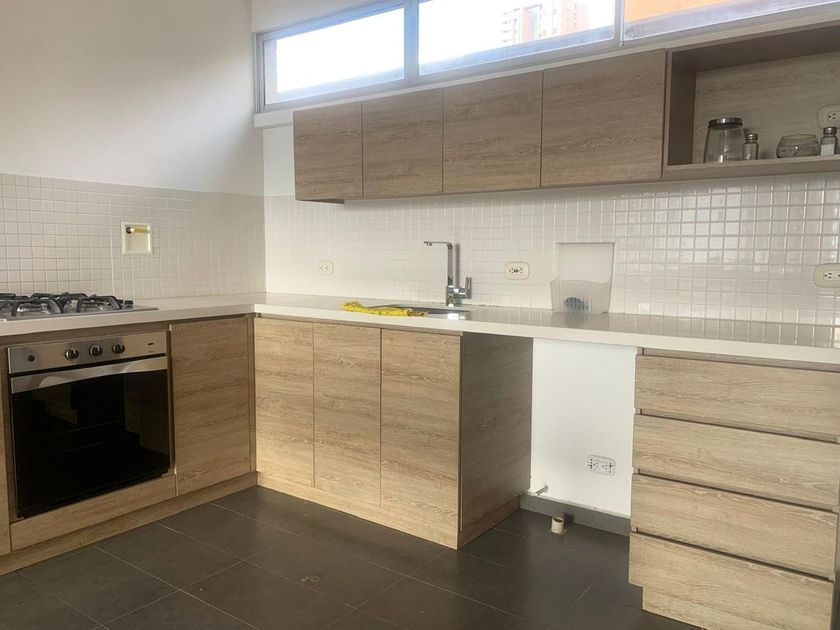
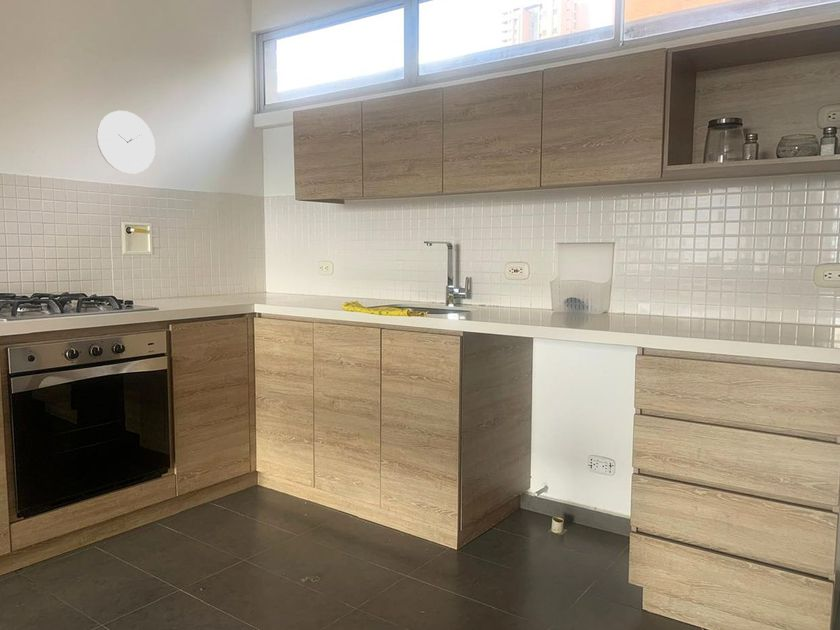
+ wall clock (127, 142)
